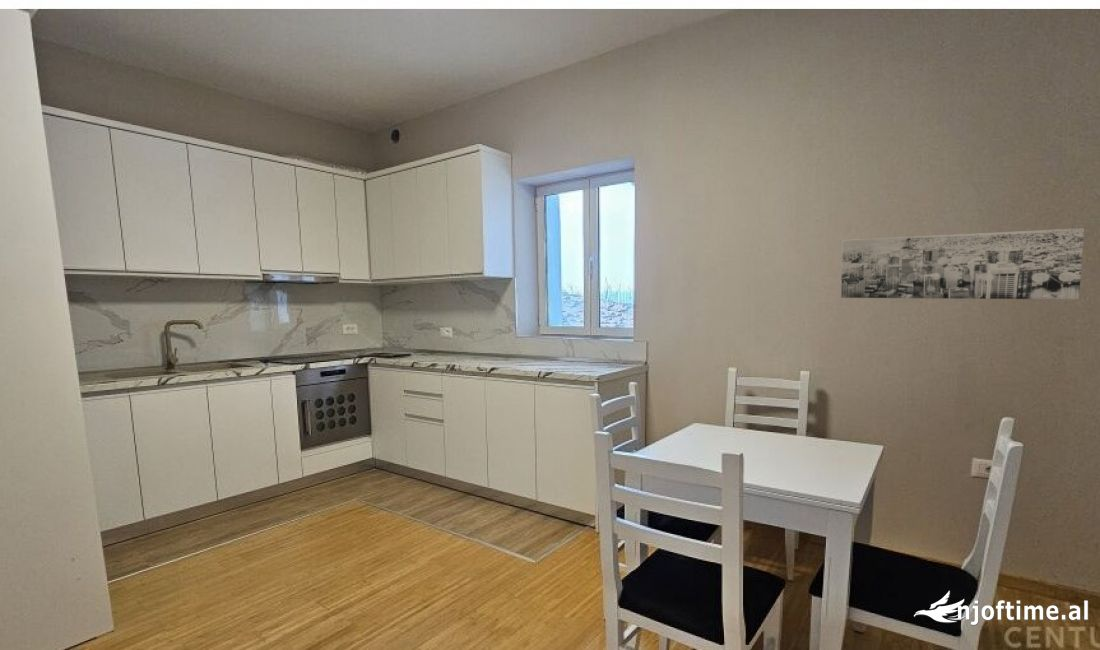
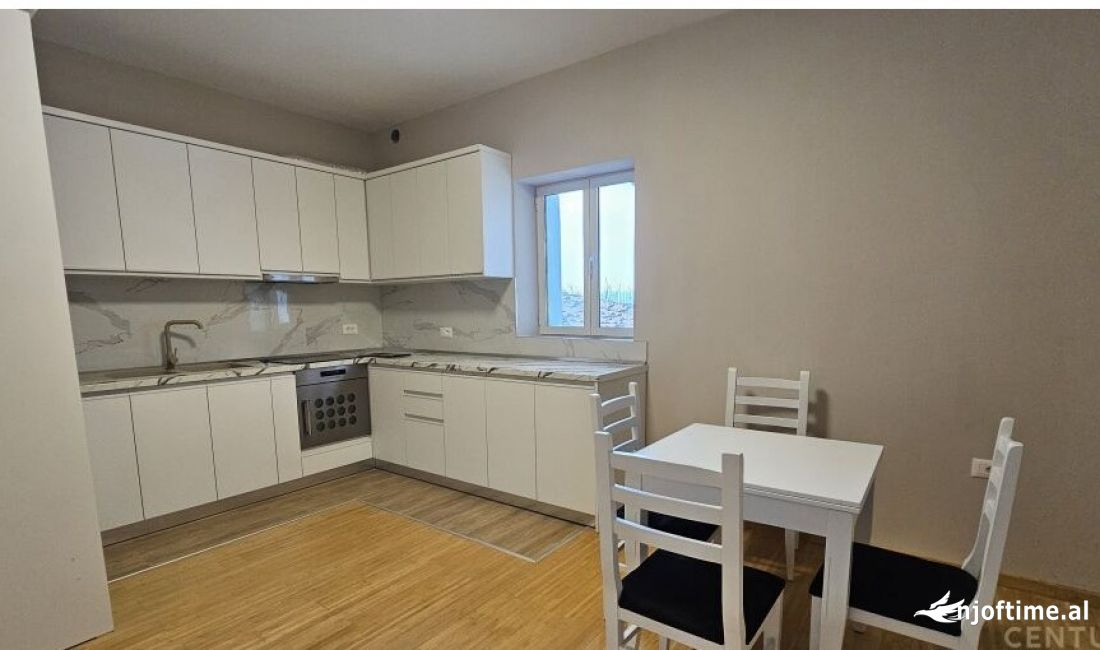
- wall art (948, 266)
